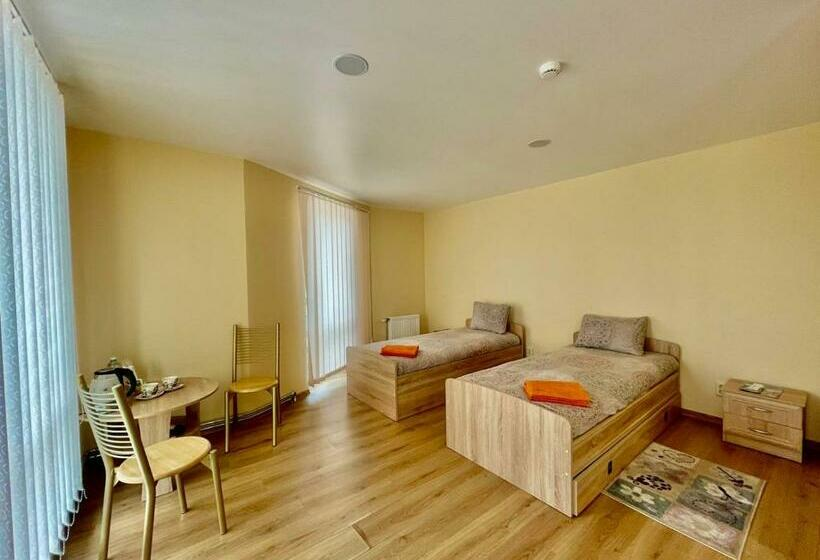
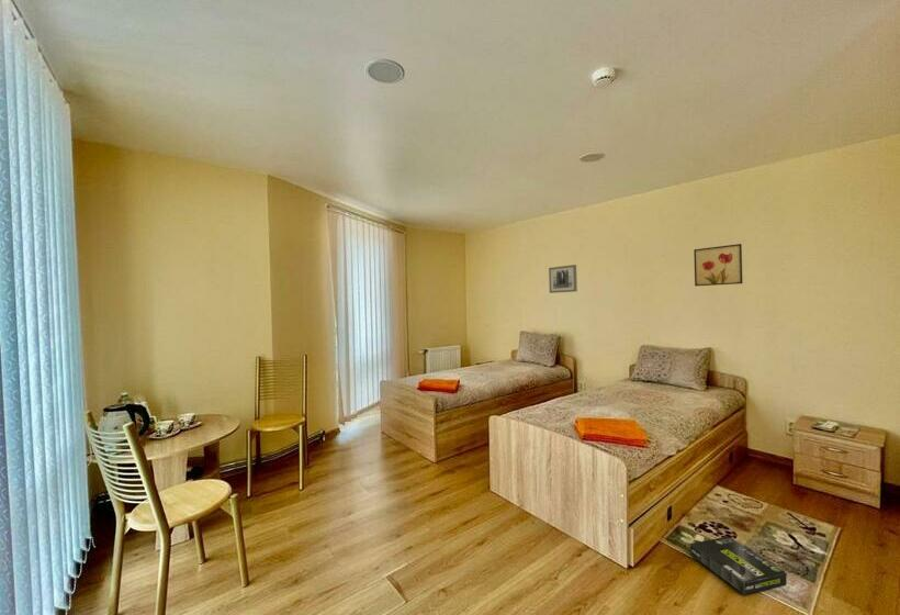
+ wall art (562, 279)
+ wall art (717, 266)
+ box (735, 562)
